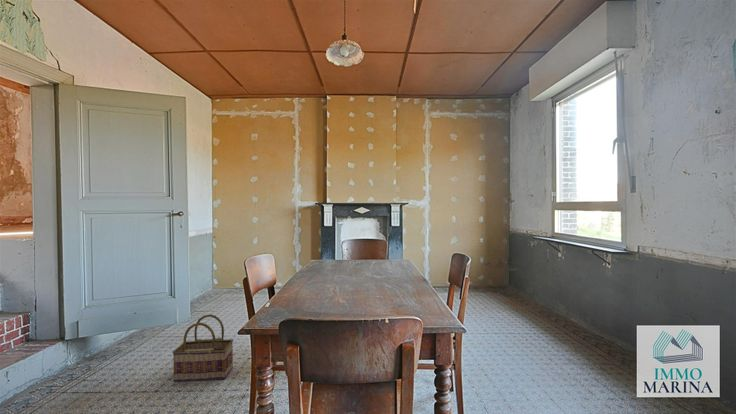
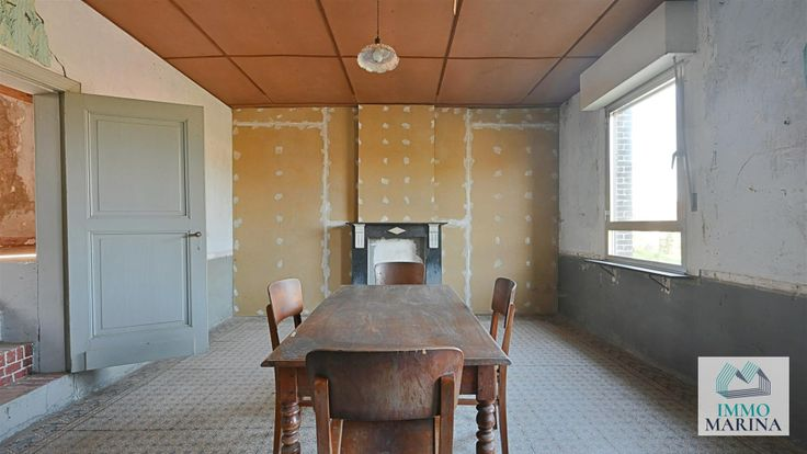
- basket (204, 346)
